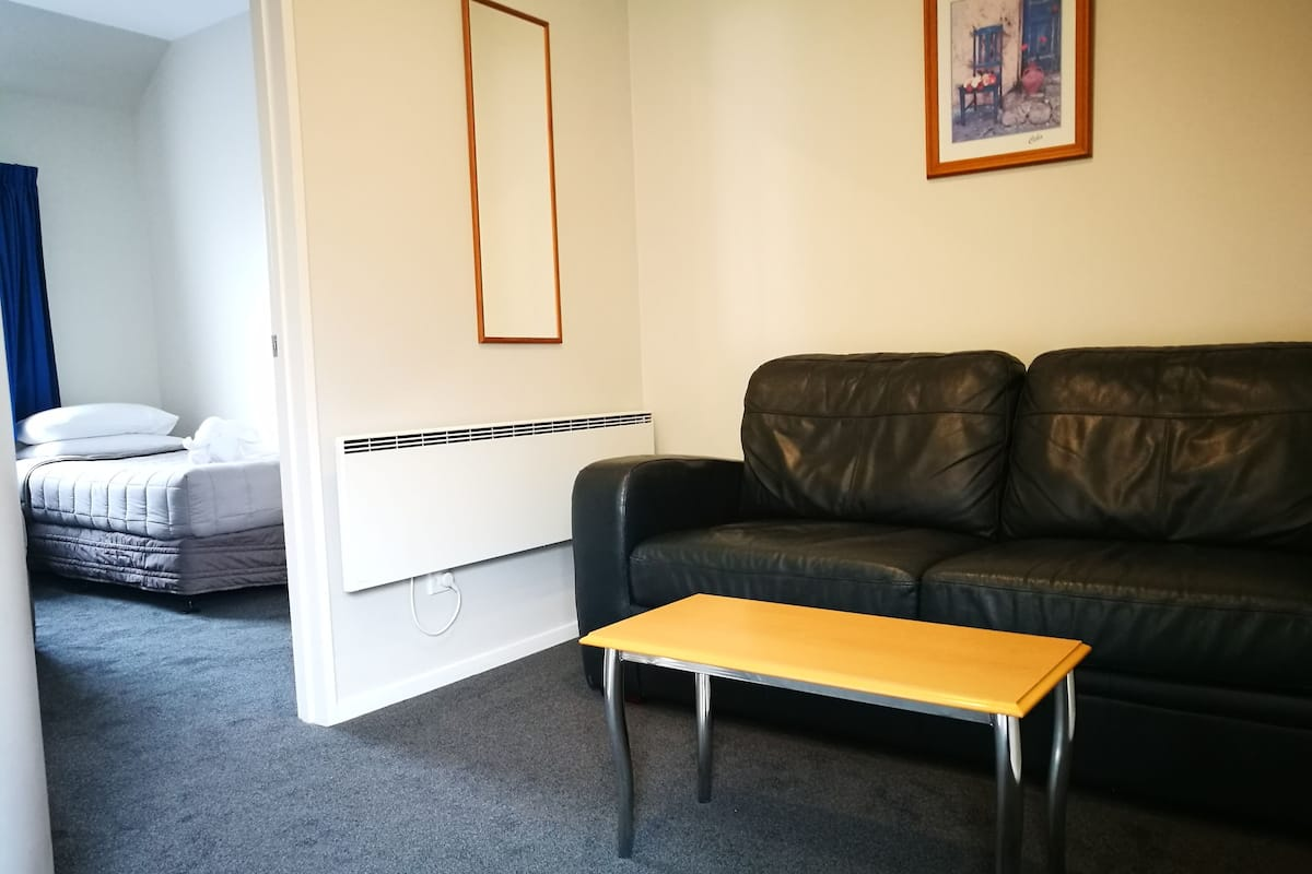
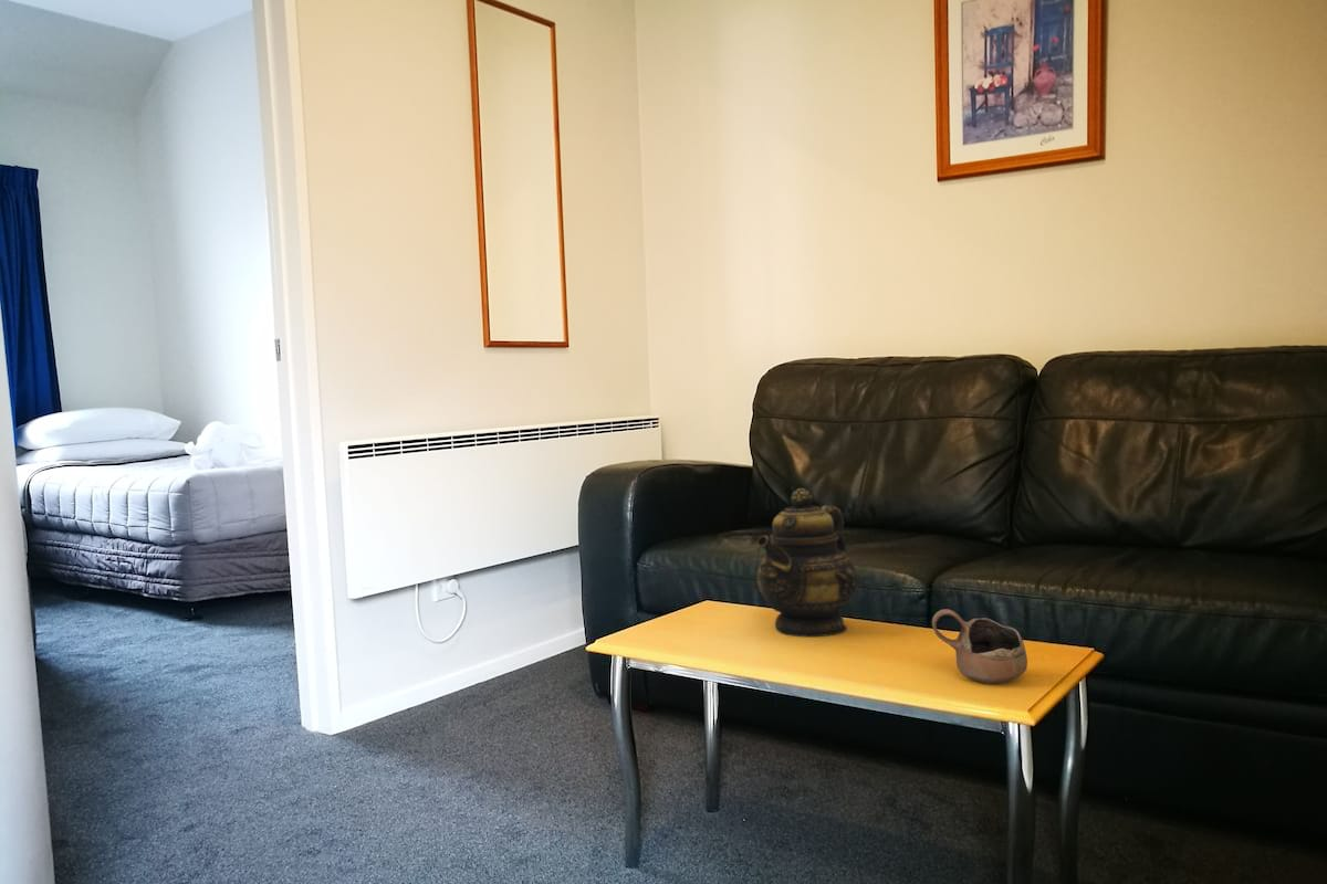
+ cup (981, 642)
+ teapot (807, 558)
